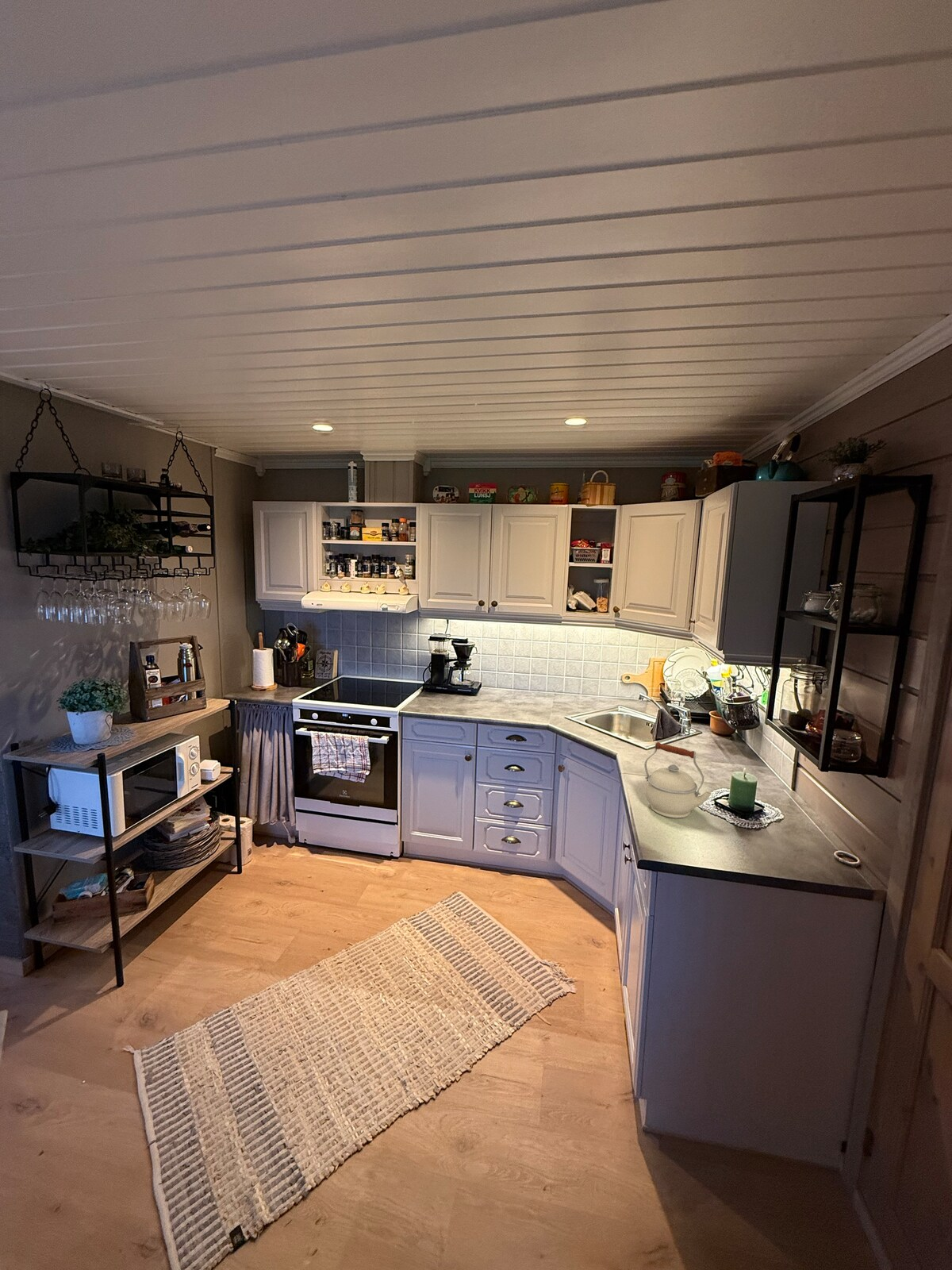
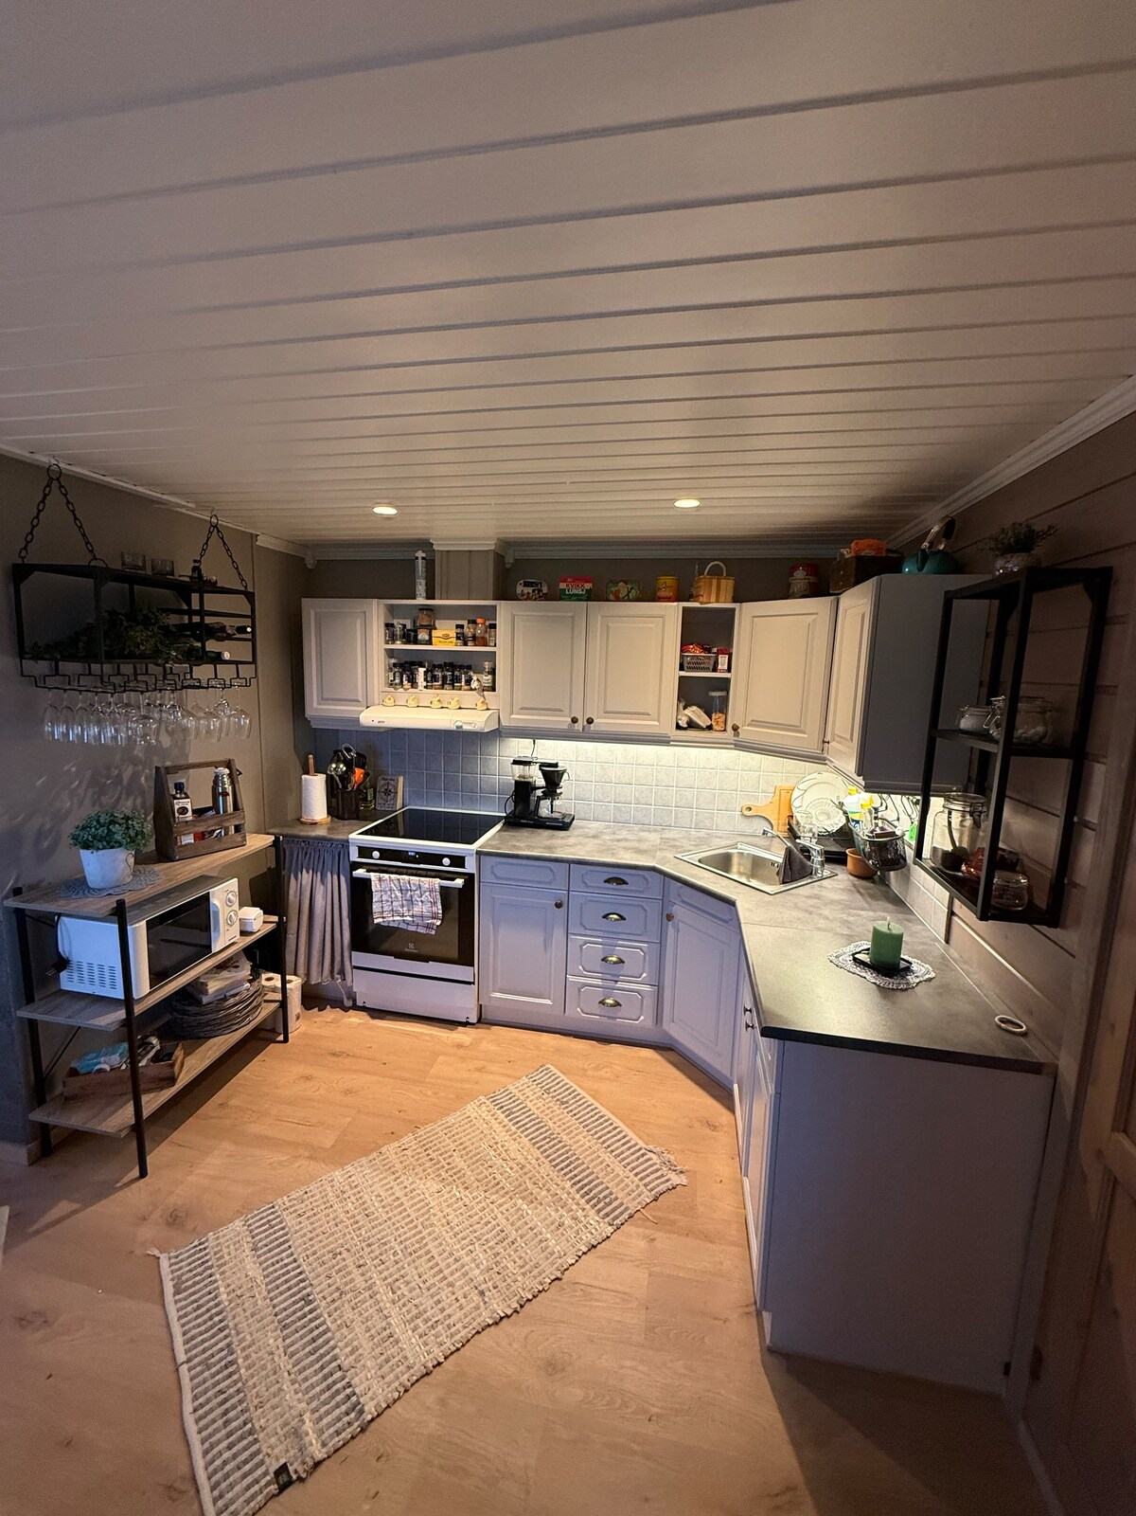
- kettle (677, 779)
